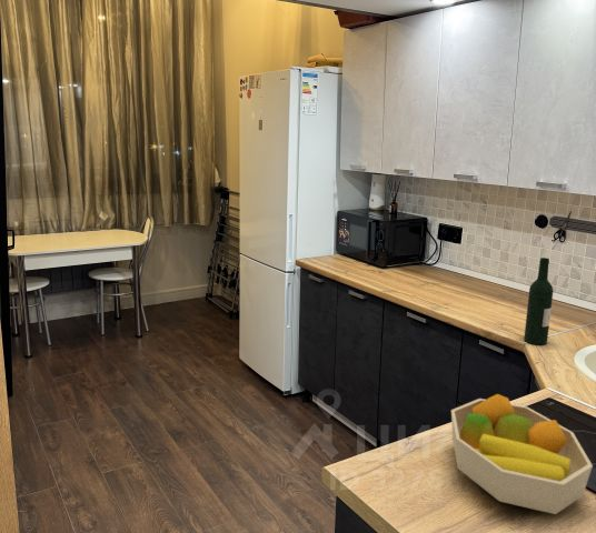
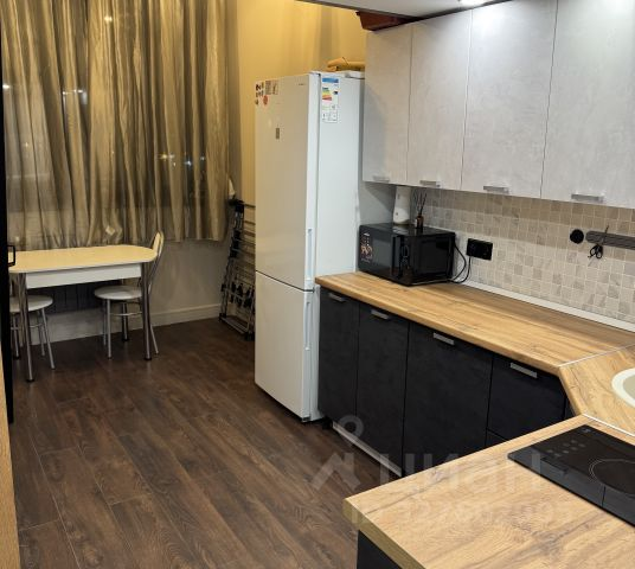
- fruit bowl (514, 445)
- wine bottle (539, 300)
